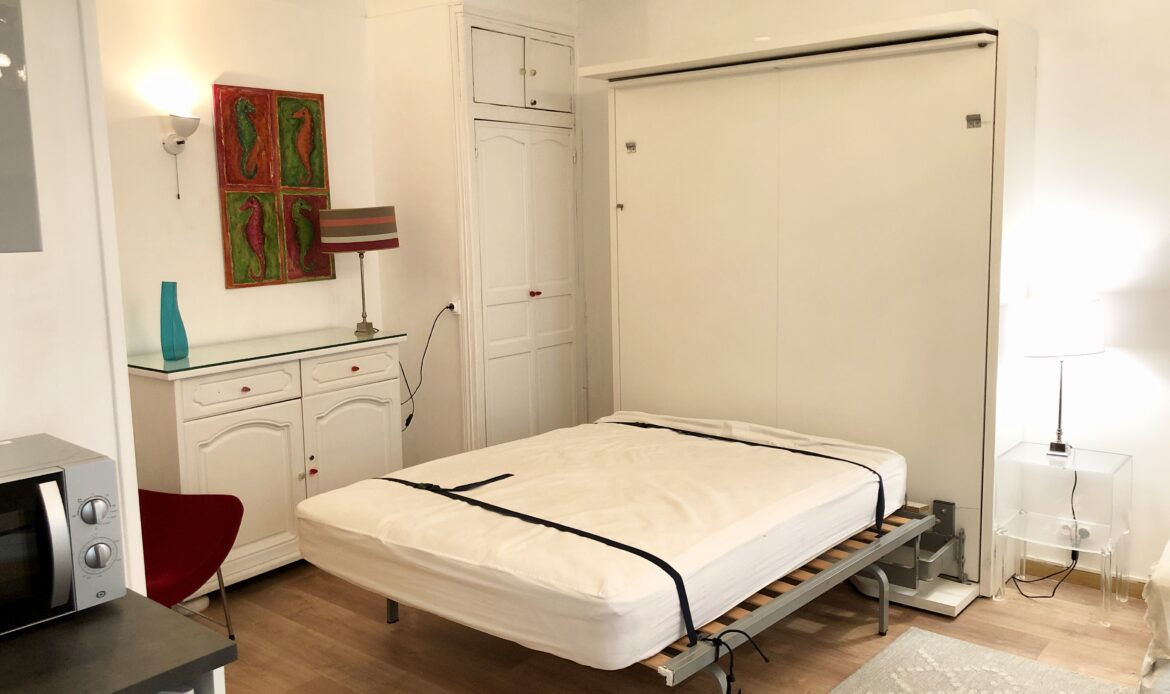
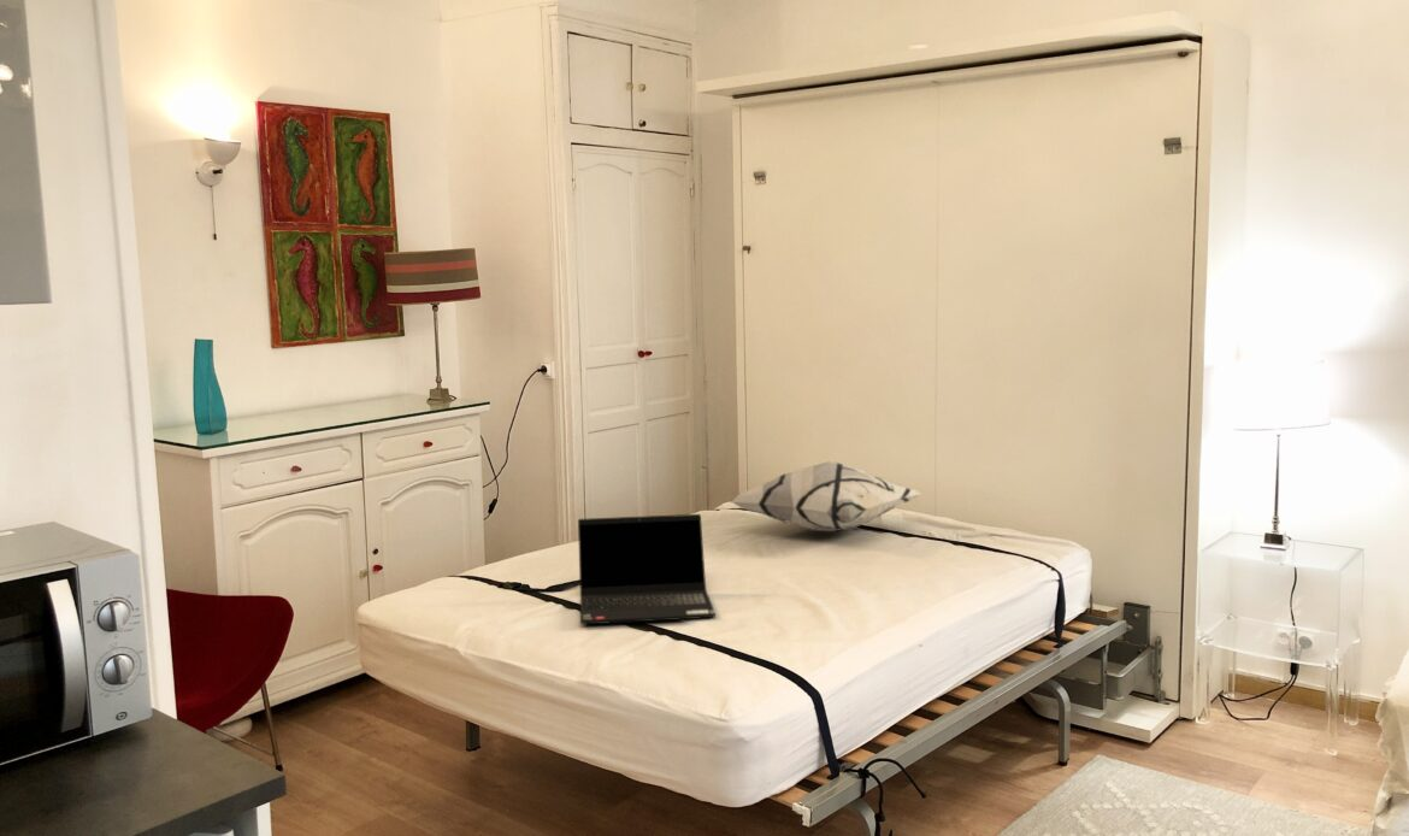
+ laptop computer (643, 566)
+ decorative pillow (826, 498)
